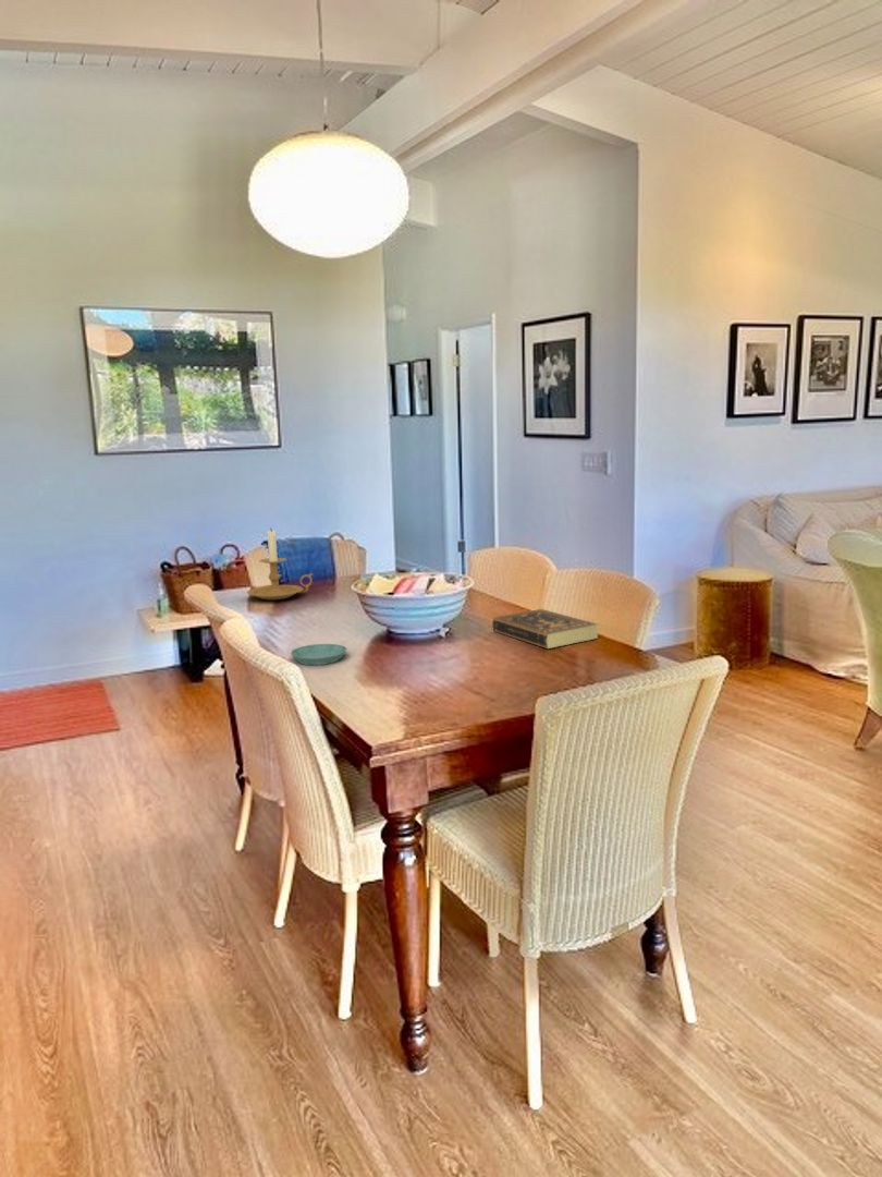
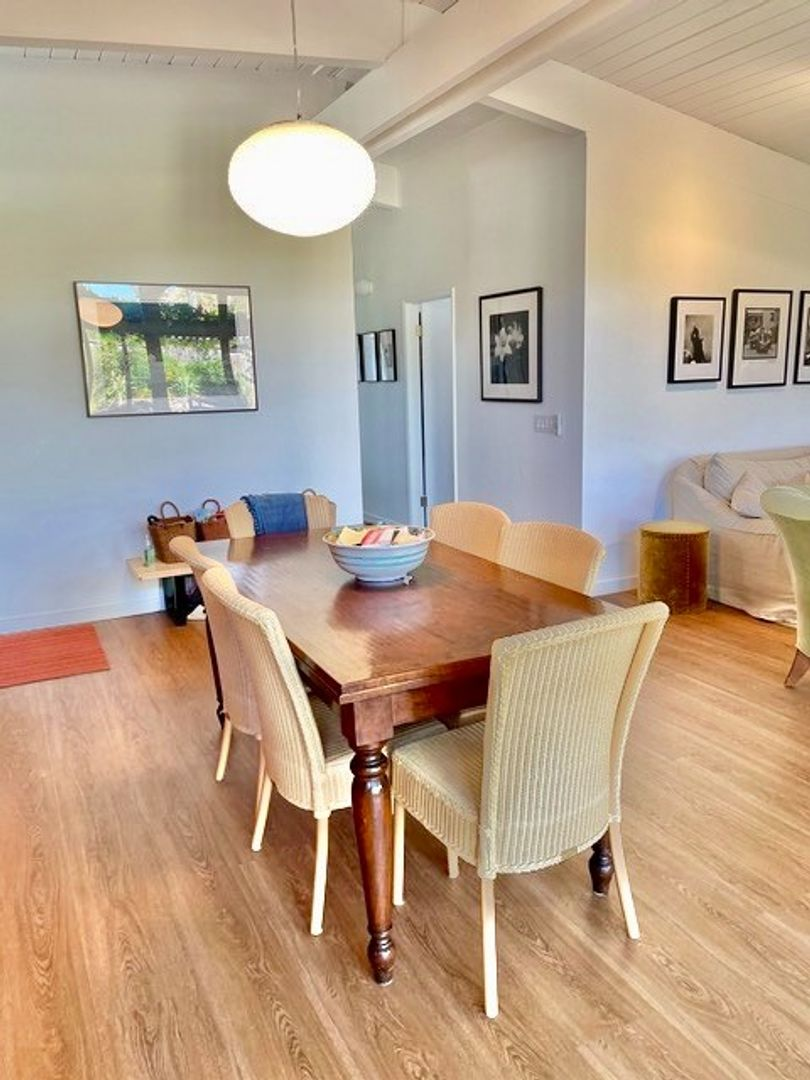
- candle holder (273, 562)
- book (543, 627)
- saucer (319, 655)
